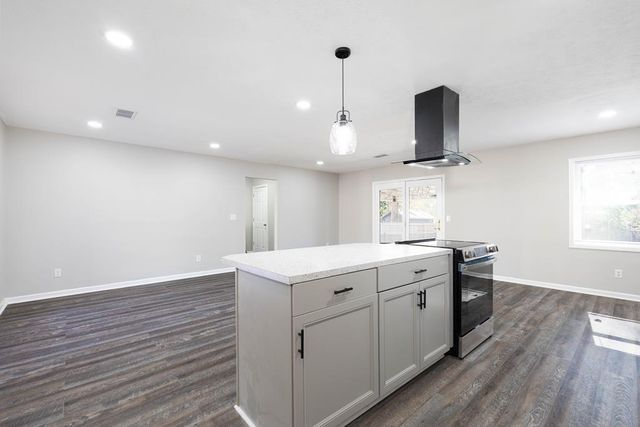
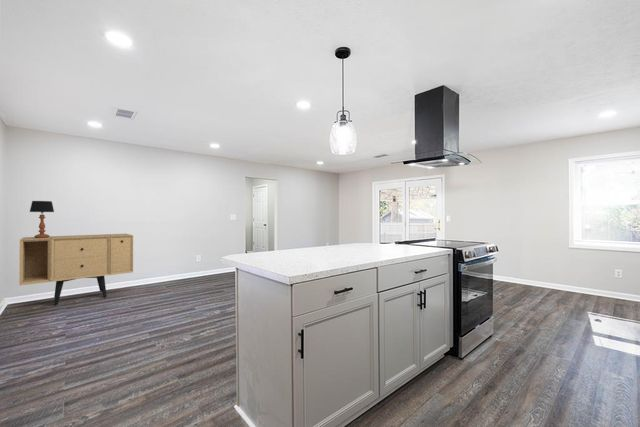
+ table lamp (42, 219)
+ sideboard (80, 266)
